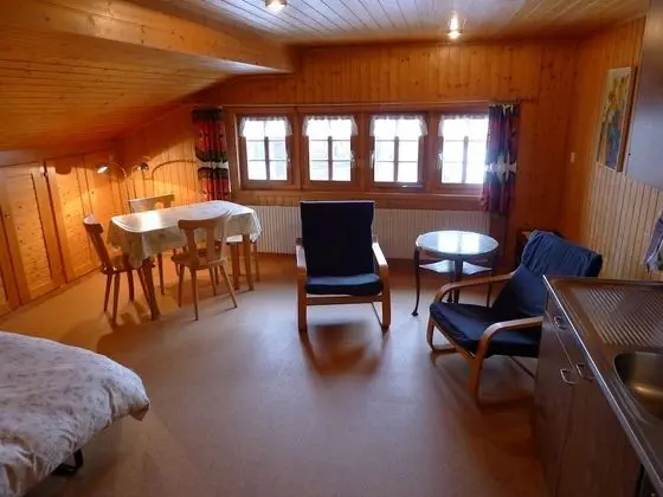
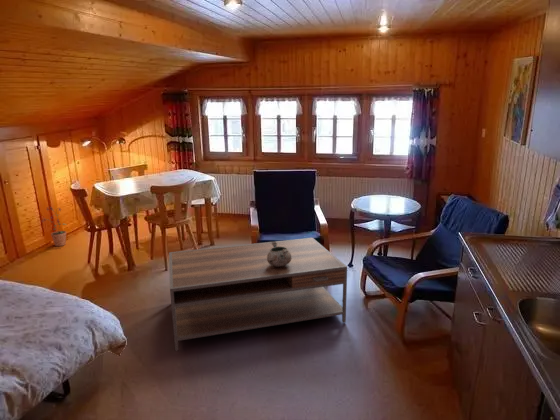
+ decorative bowl (278, 254)
+ coffee table (254, 287)
+ potted plant (56, 225)
